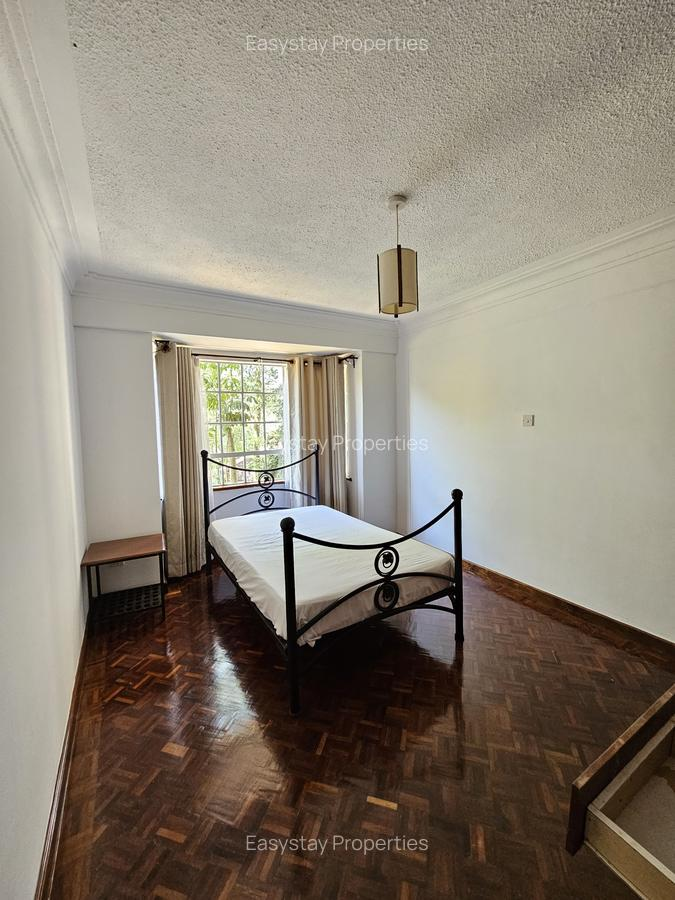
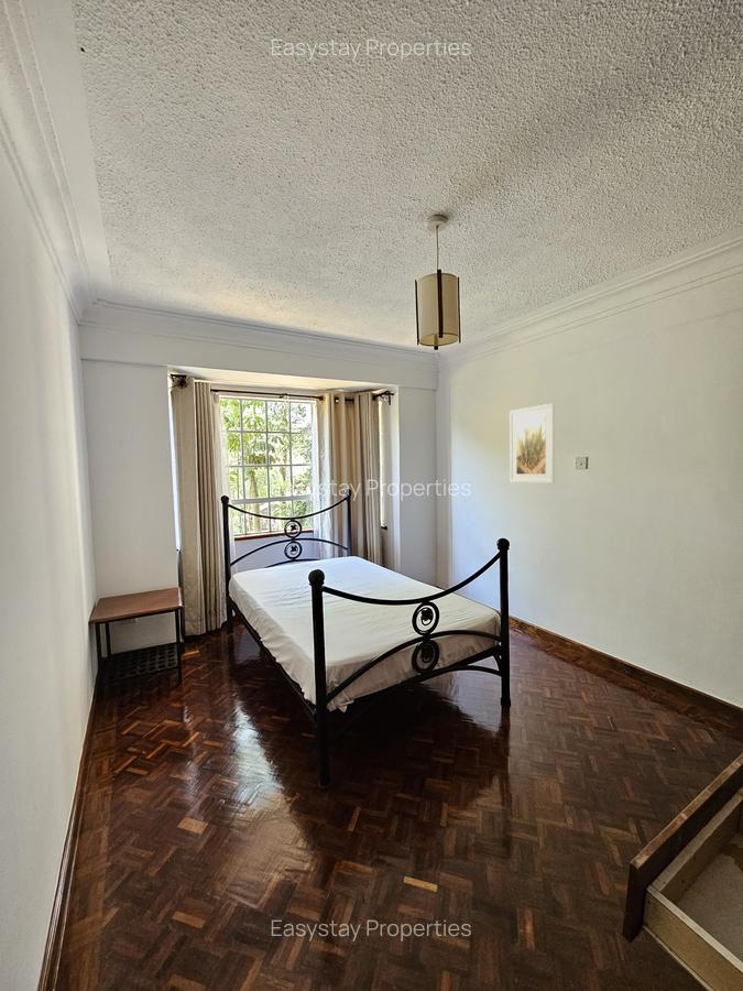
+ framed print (531, 445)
